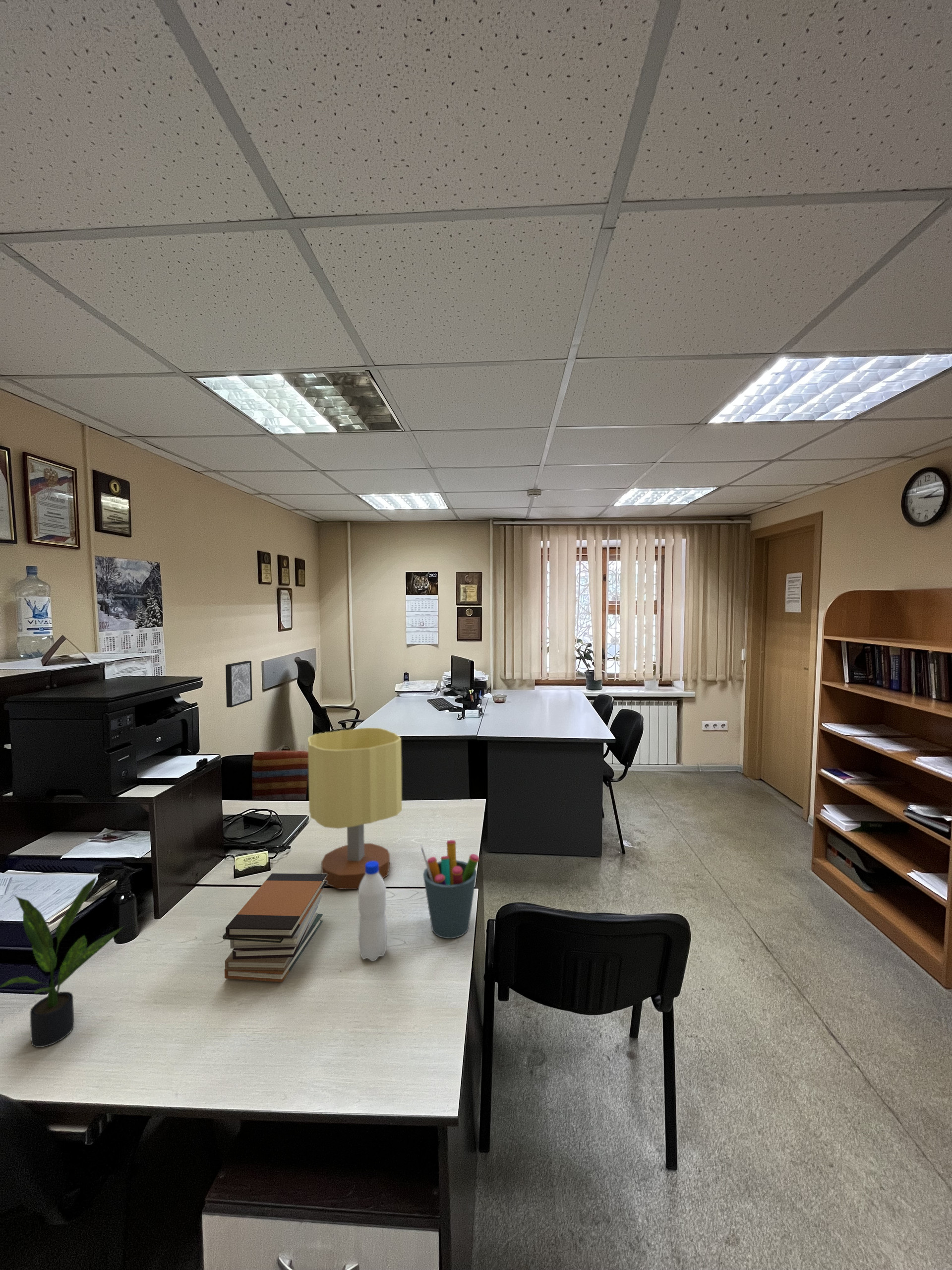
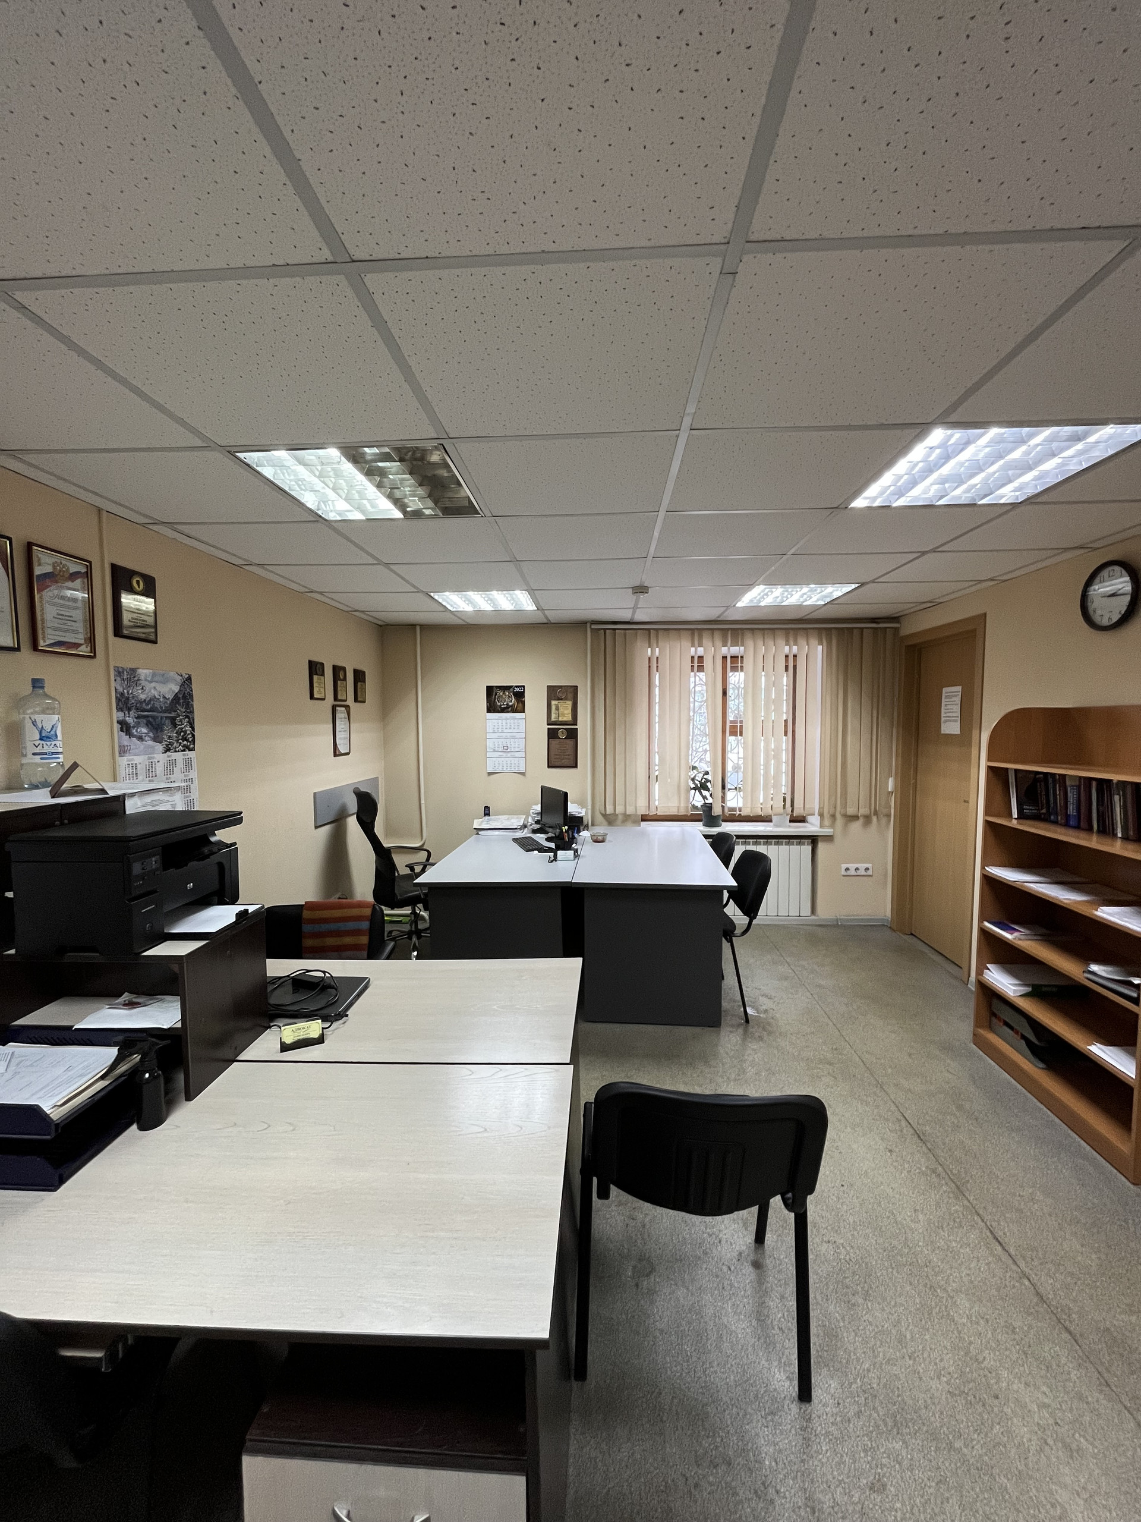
- water bottle (372, 909)
- book stack (280, 922)
- wall art (239, 683)
- pen holder (450, 885)
- table lamp (355, 805)
- potted plant (67, 953)
